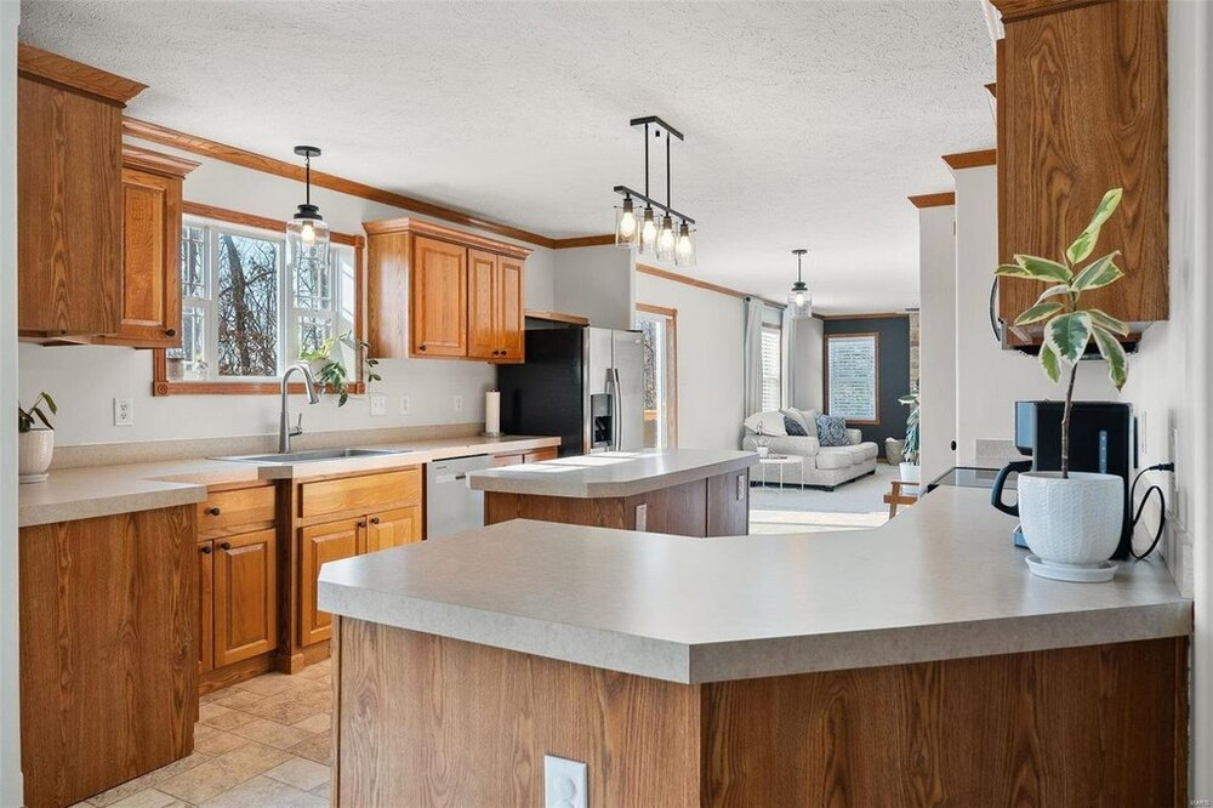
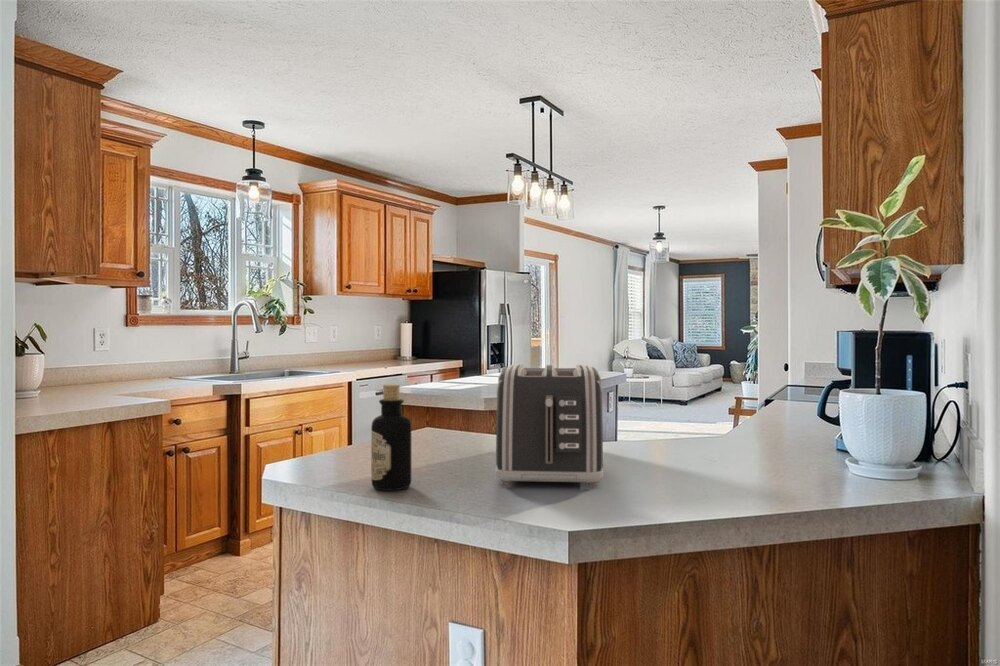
+ toaster (549, 415)
+ bottle (391, 435)
